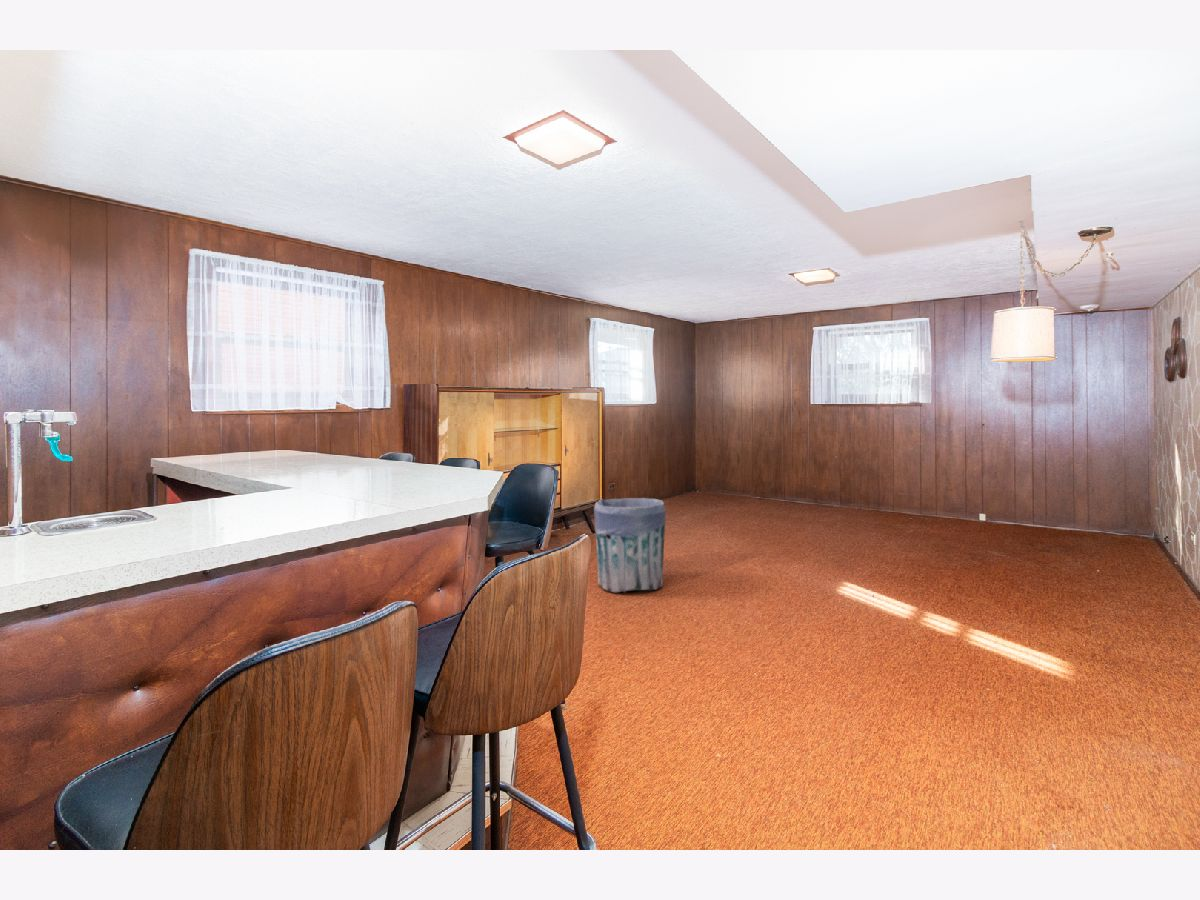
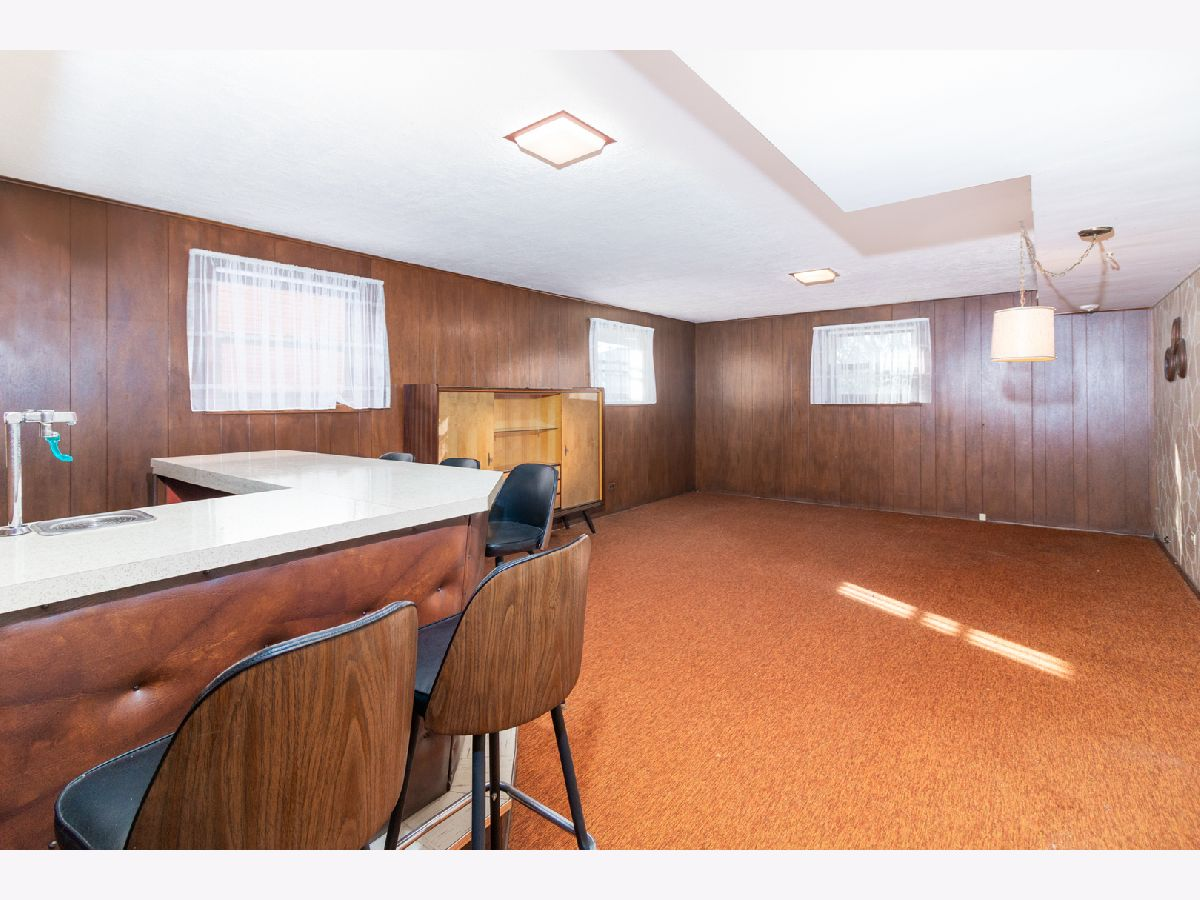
- trash can (630, 543)
